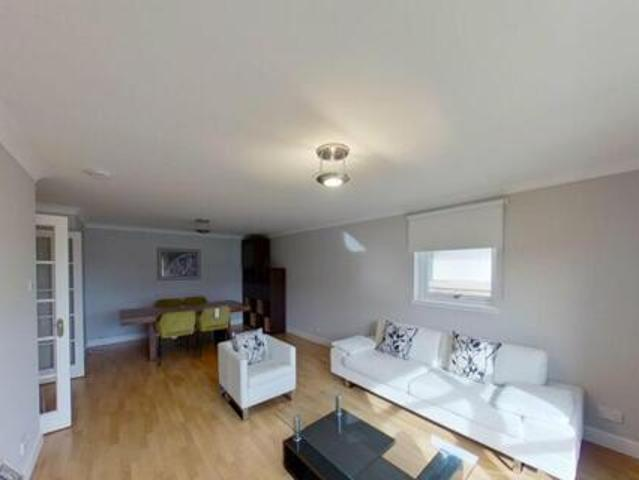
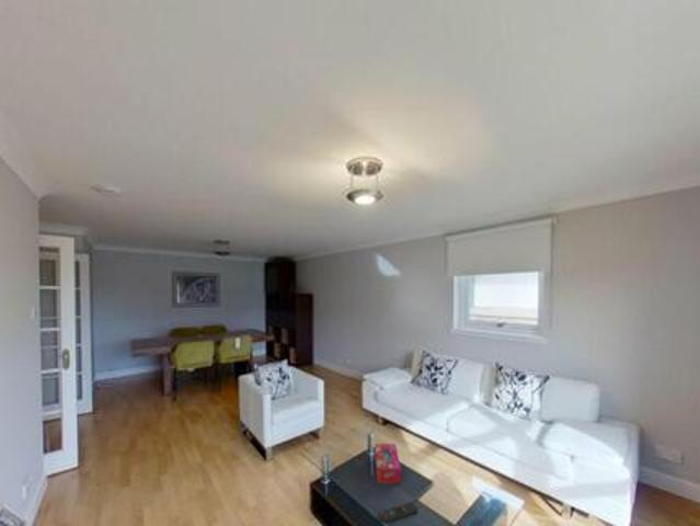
+ remote control (398, 512)
+ tissue box (387, 462)
